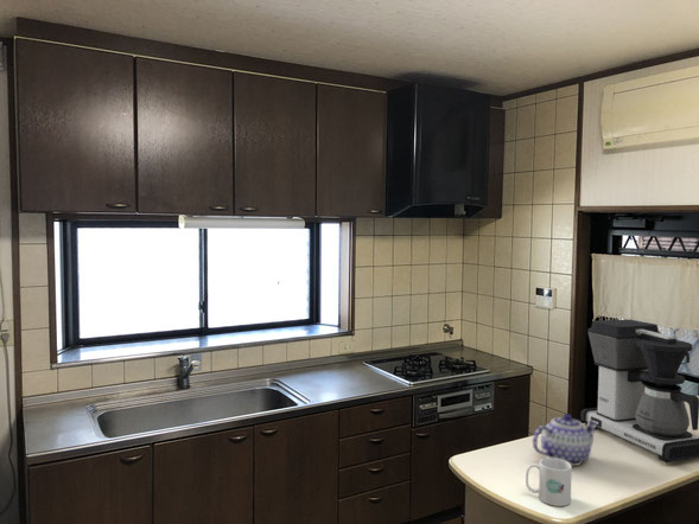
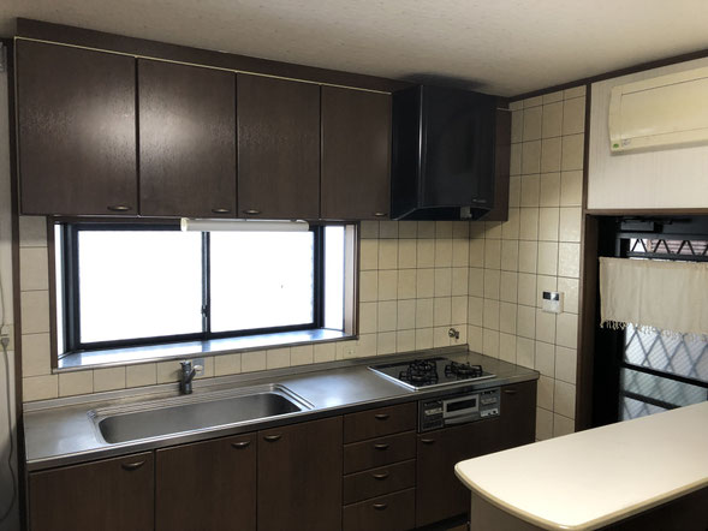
- mug (547, 480)
- teapot (566, 436)
- coffee maker (646, 384)
